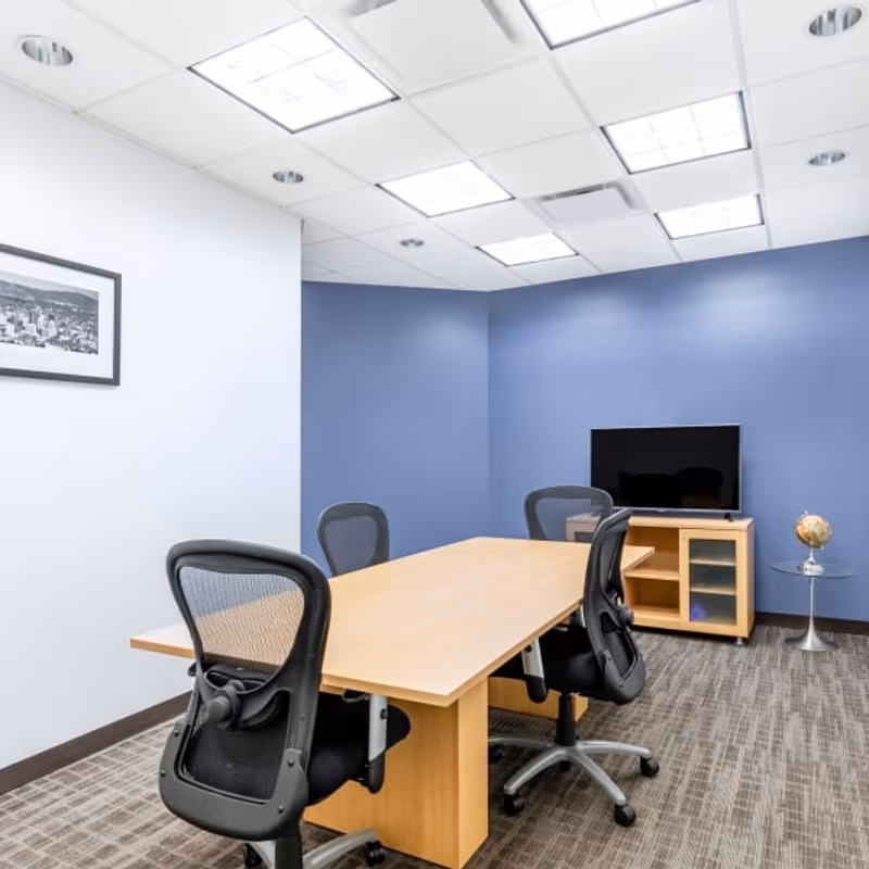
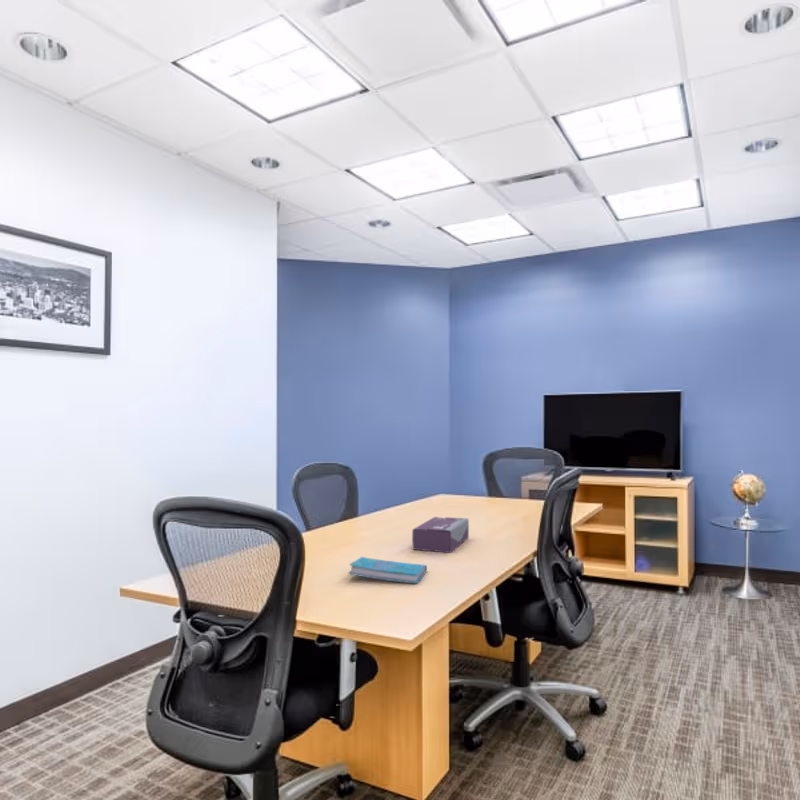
+ tissue box (441, 533)
+ cover (388, 567)
